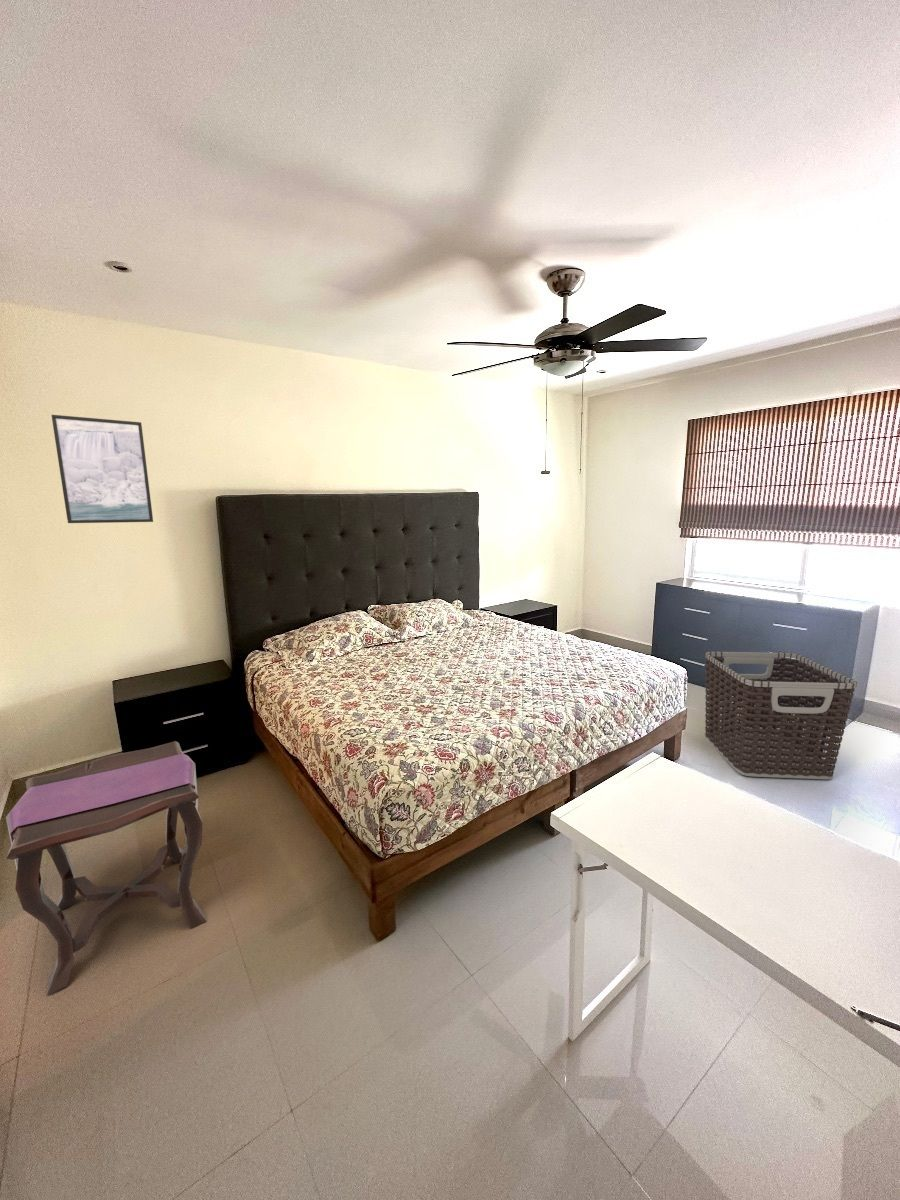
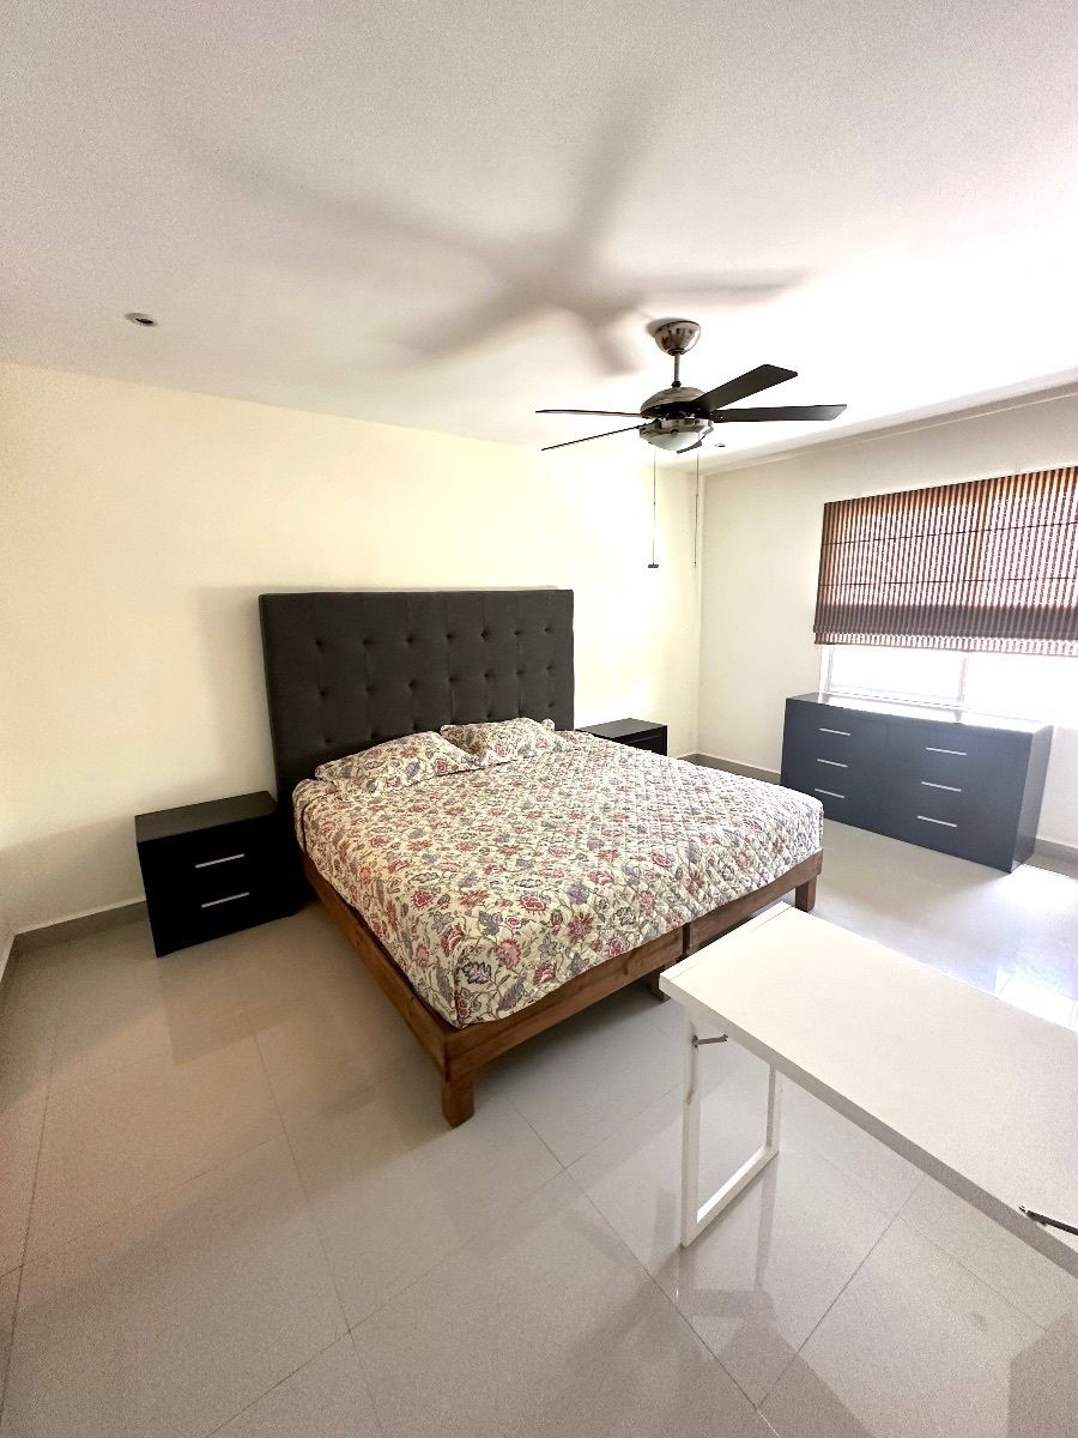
- clothes hamper (768, 711)
- side table (111, 831)
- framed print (105, 471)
